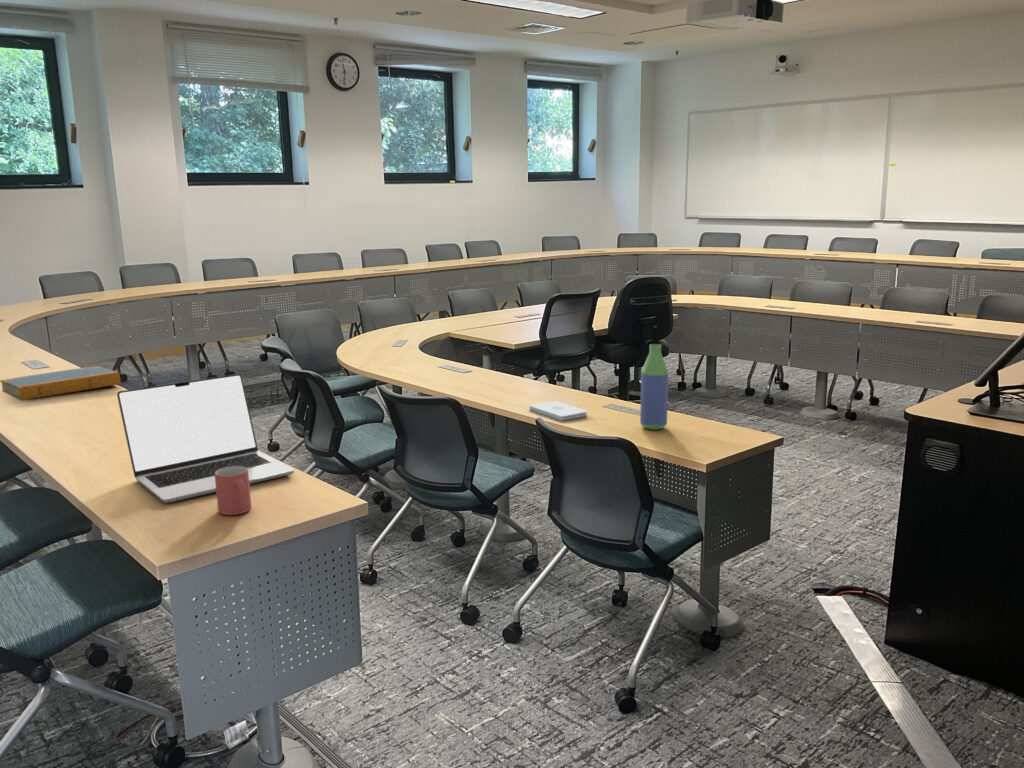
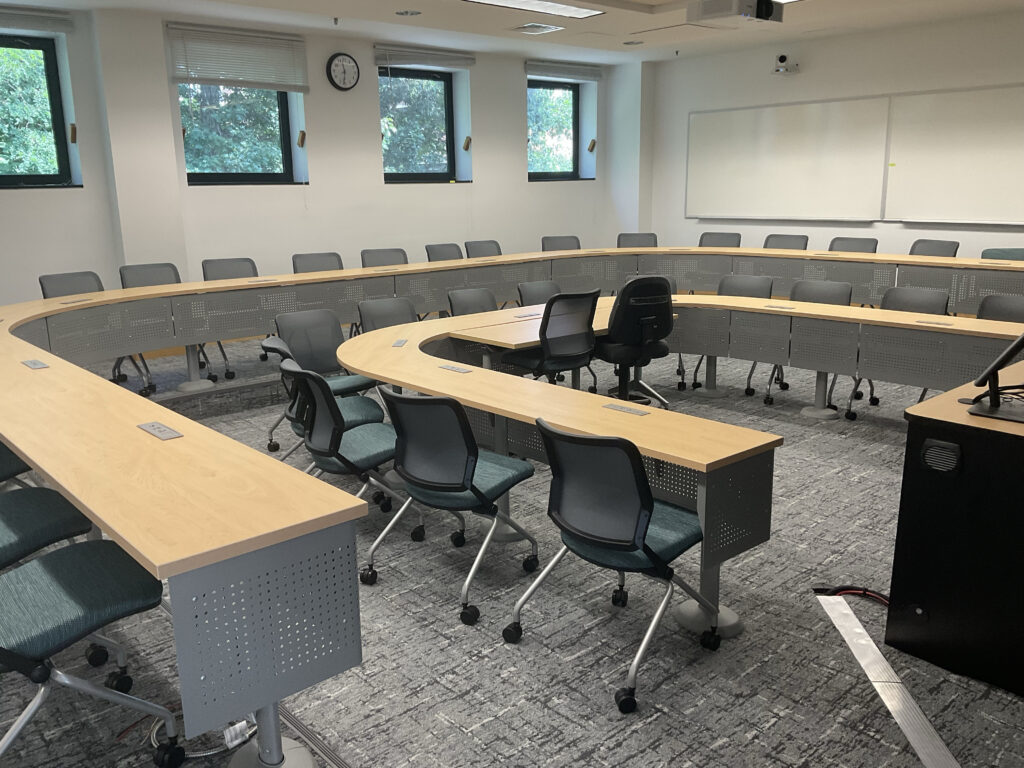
- notepad (558, 410)
- book (61, 382)
- laptop (206, 433)
- bottle (654, 386)
- mug (235, 492)
